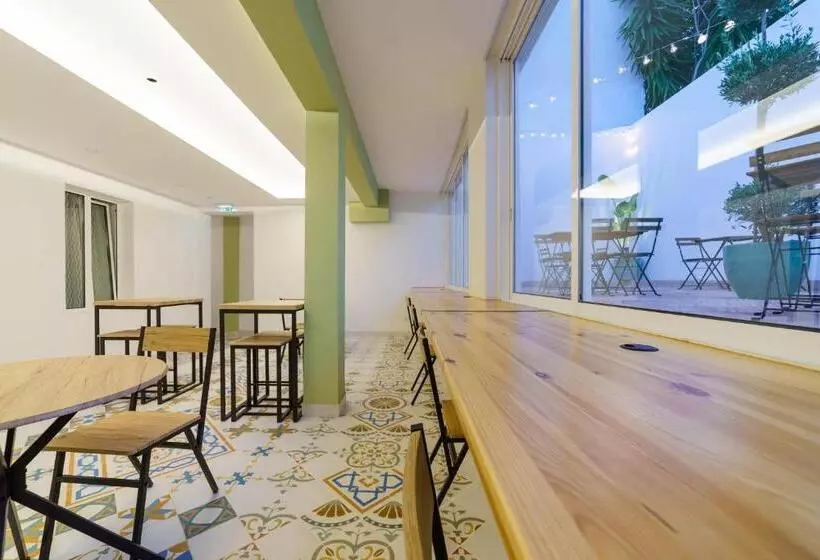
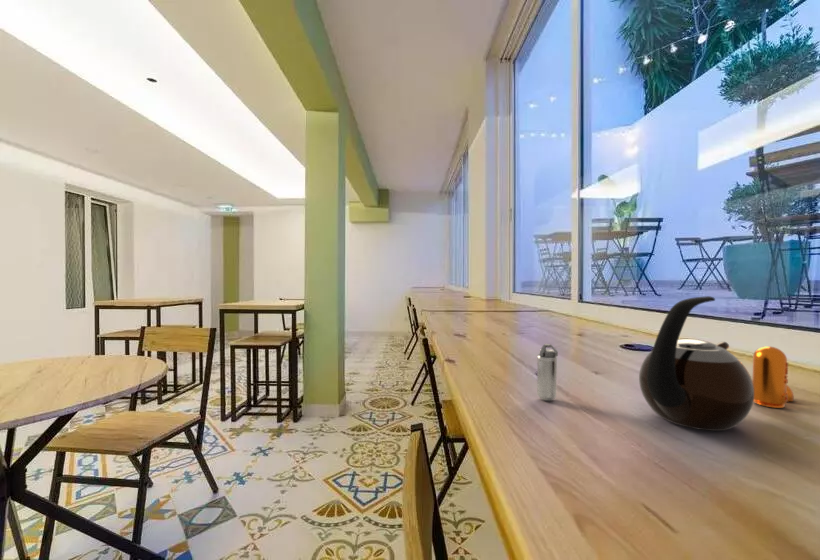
+ teapot (693, 358)
+ shaker (546, 371)
+ pepper shaker (774, 372)
